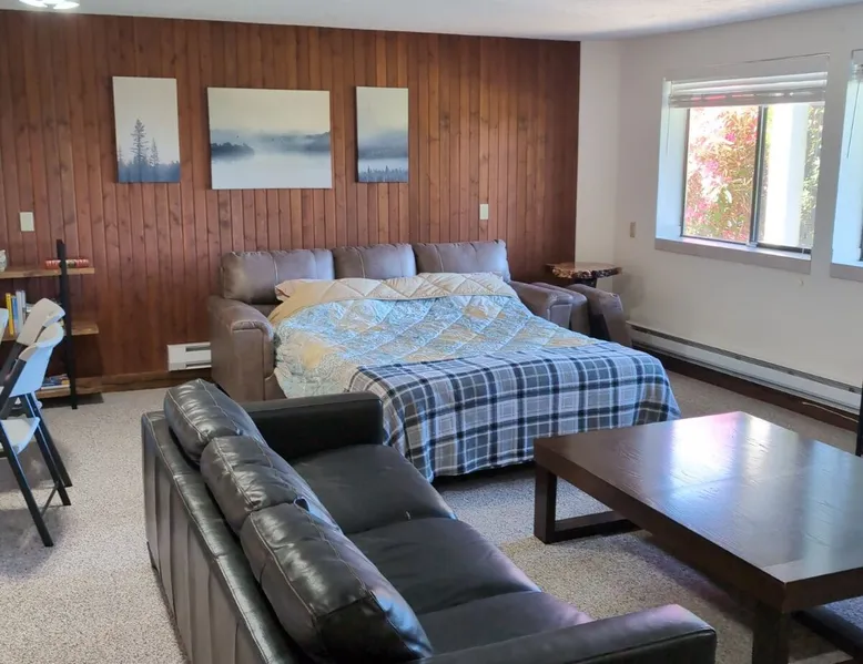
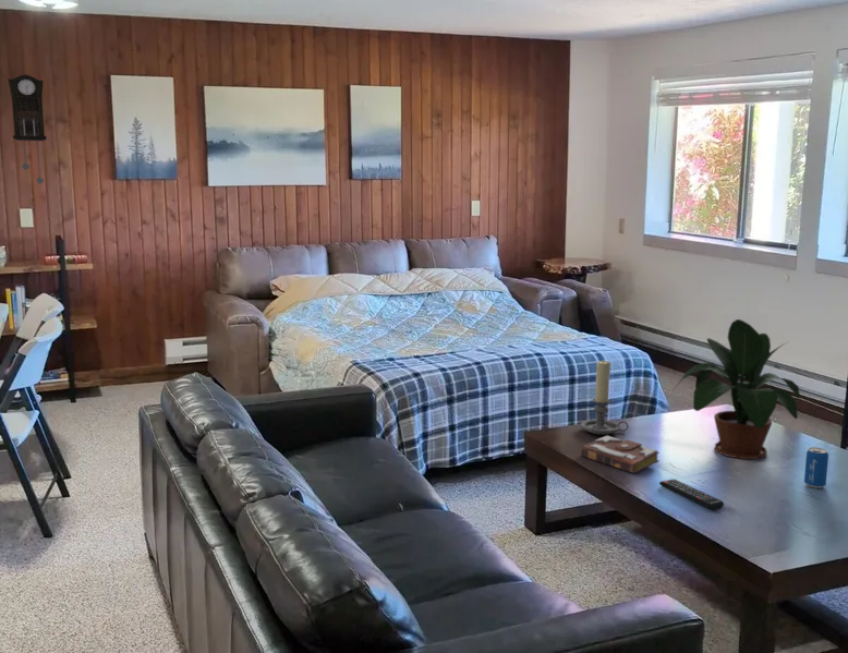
+ beverage can (815, 468)
+ book (619, 452)
+ remote control (690, 494)
+ pendulum clock (29, 130)
+ potted plant (740, 383)
+ candle holder (605, 396)
